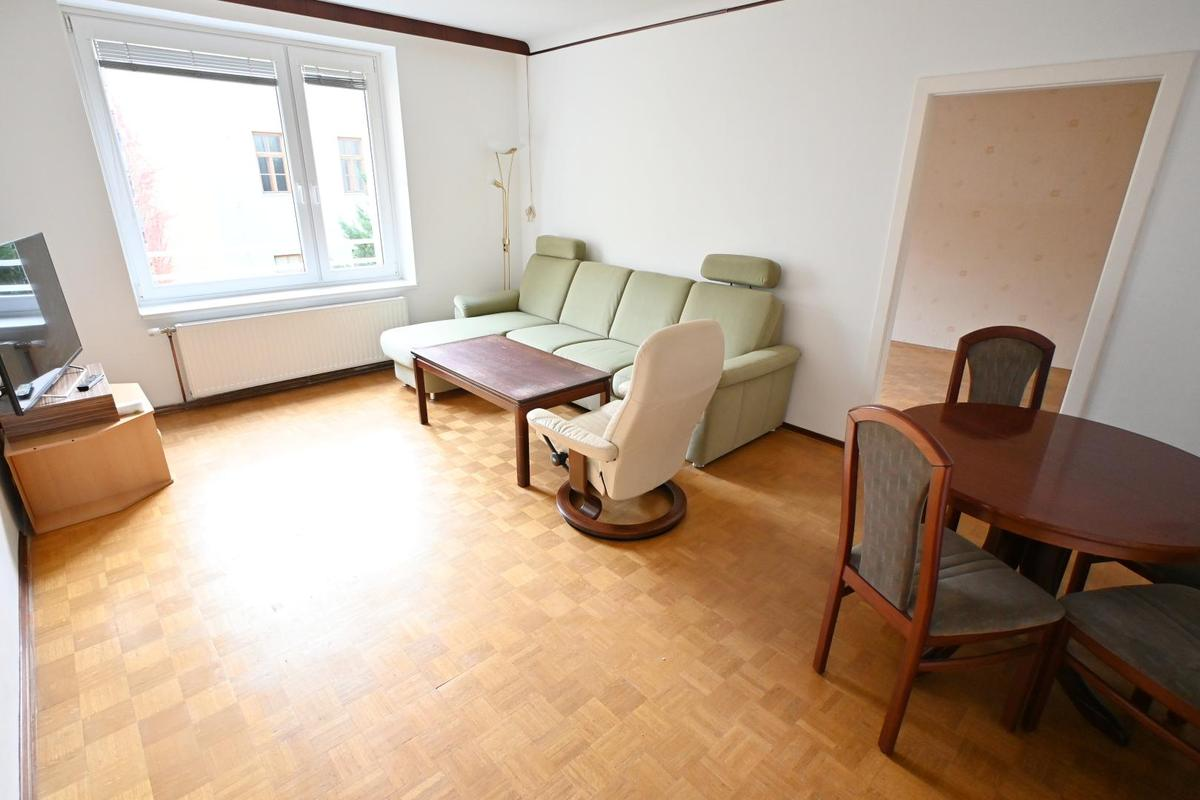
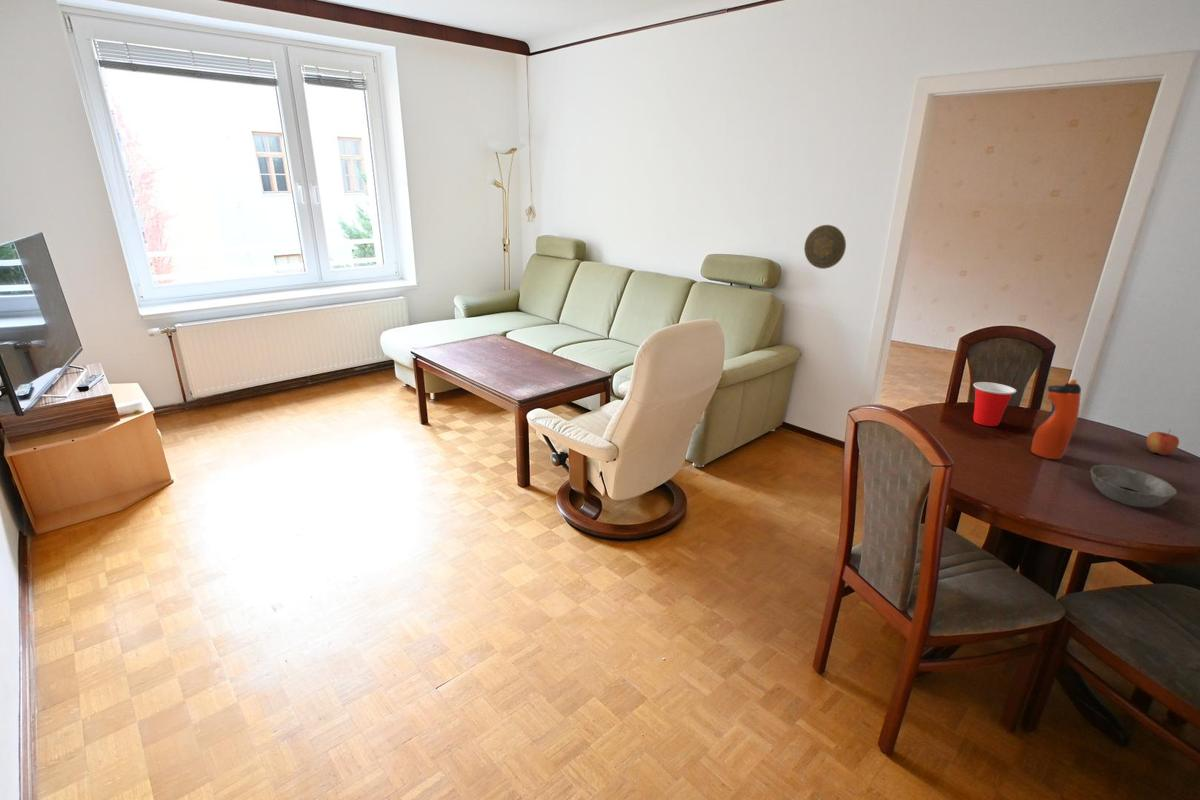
+ decorative plate (823, 247)
+ apple (1162, 441)
+ bowl (1129, 487)
+ cup (990, 404)
+ water bottle (1057, 418)
